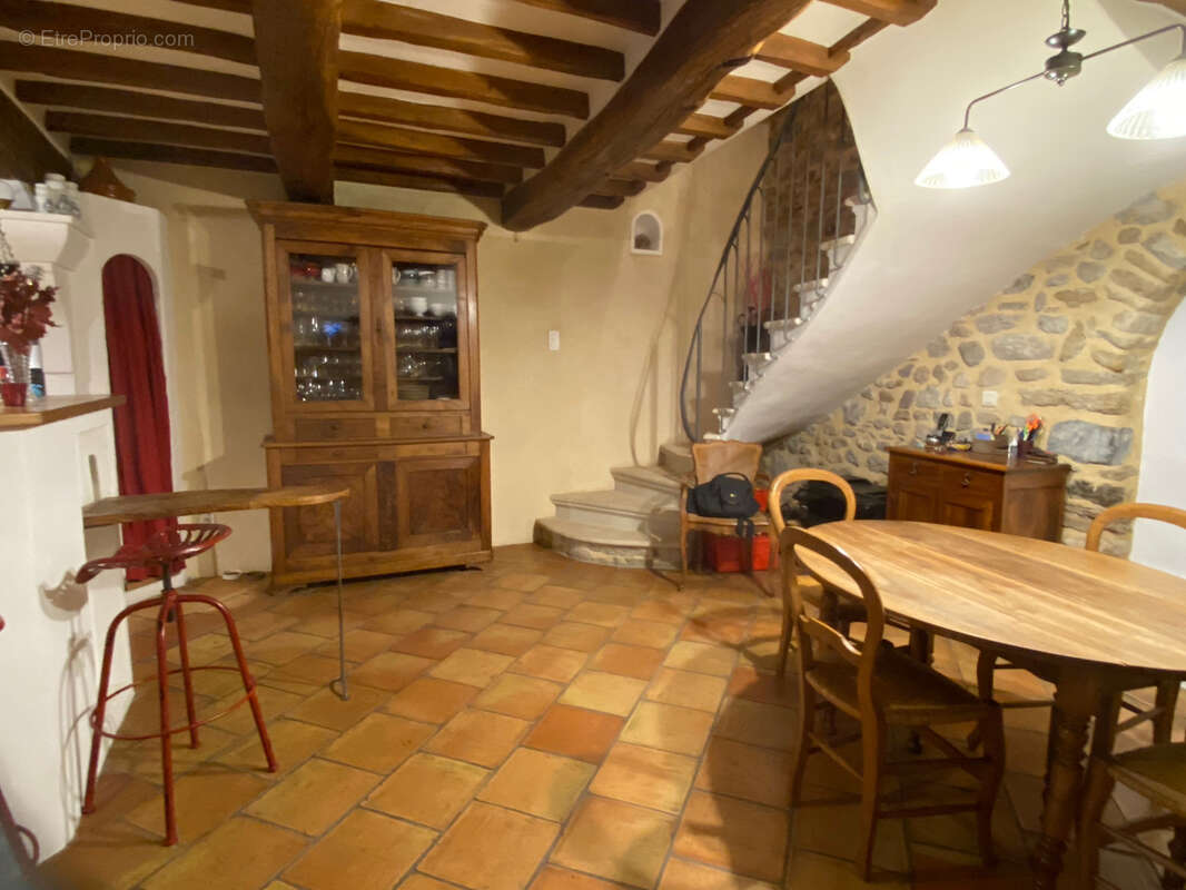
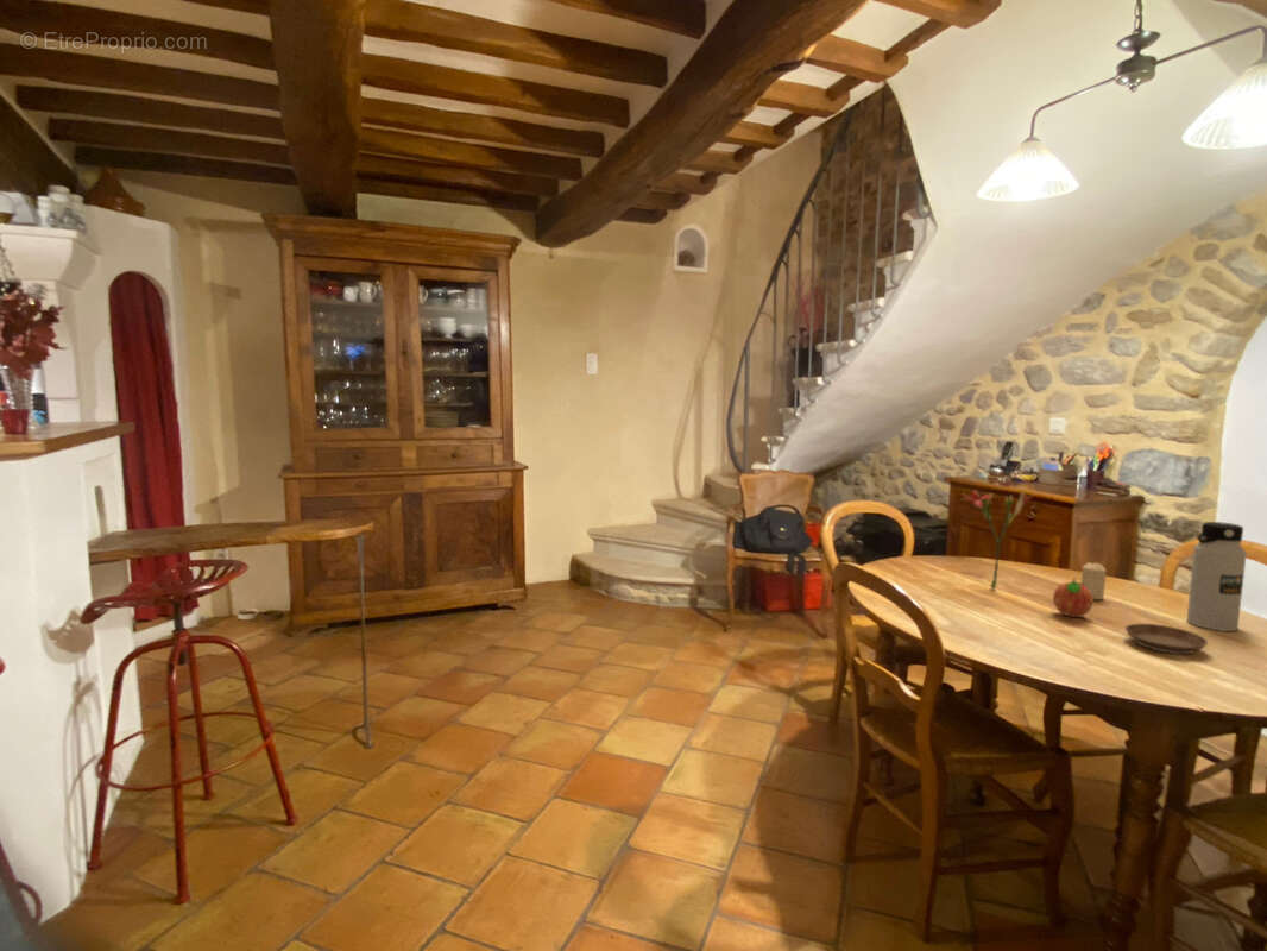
+ flower (995, 539)
+ water bottle (1217, 574)
+ fruit (1072, 597)
+ saucer (1165, 640)
+ candle (1092, 580)
